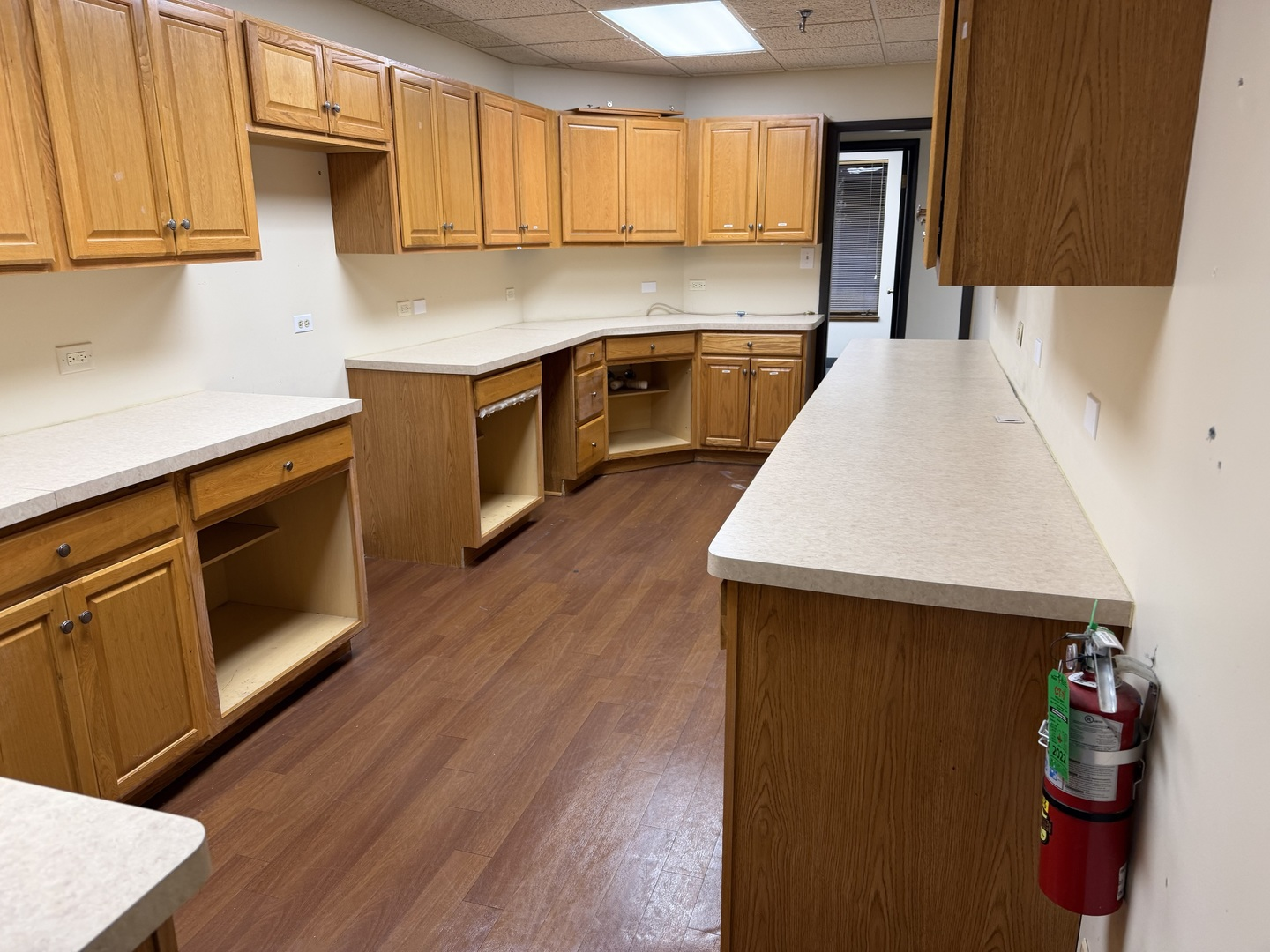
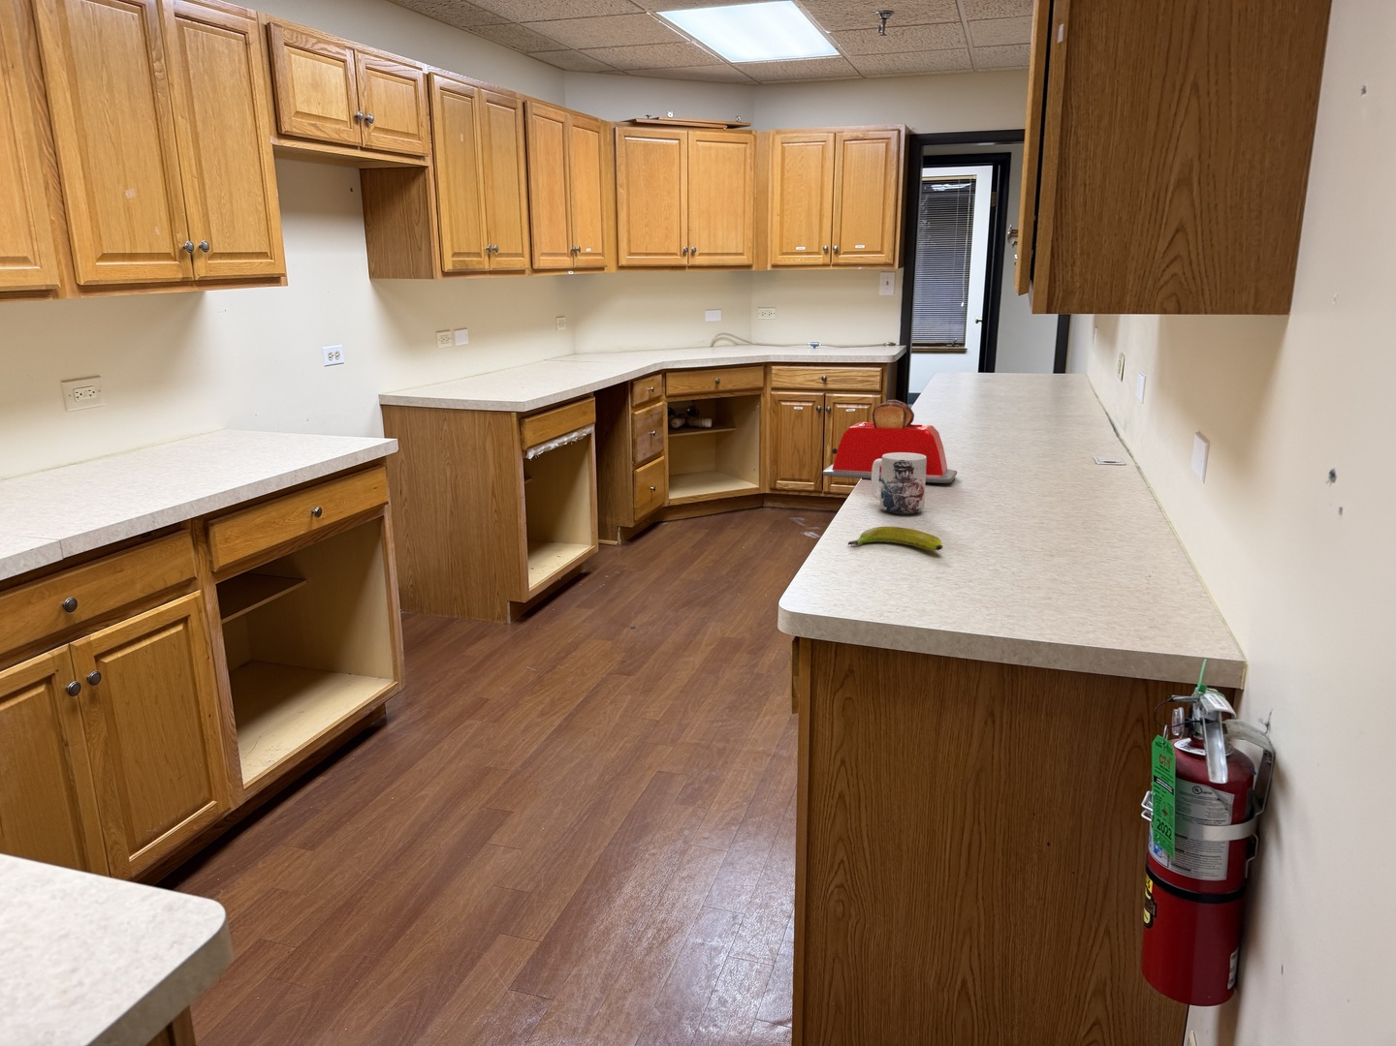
+ banana (898, 538)
+ mug (897, 482)
+ toaster (891, 437)
